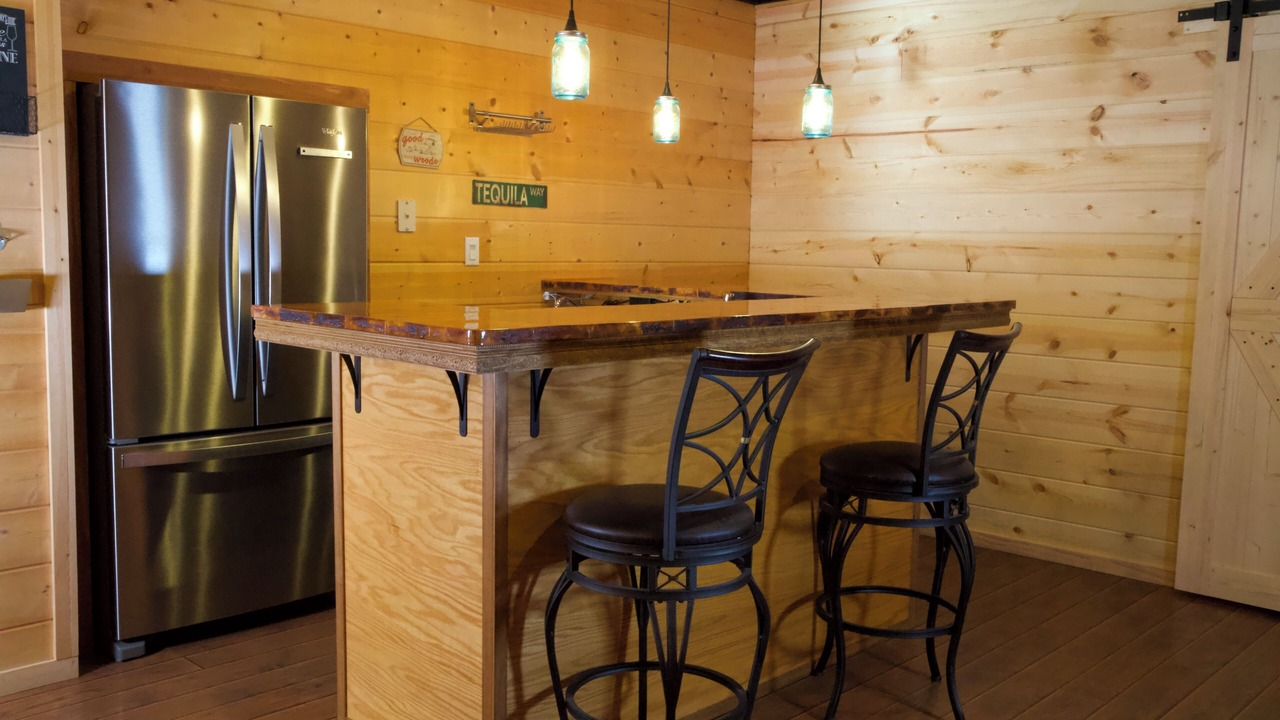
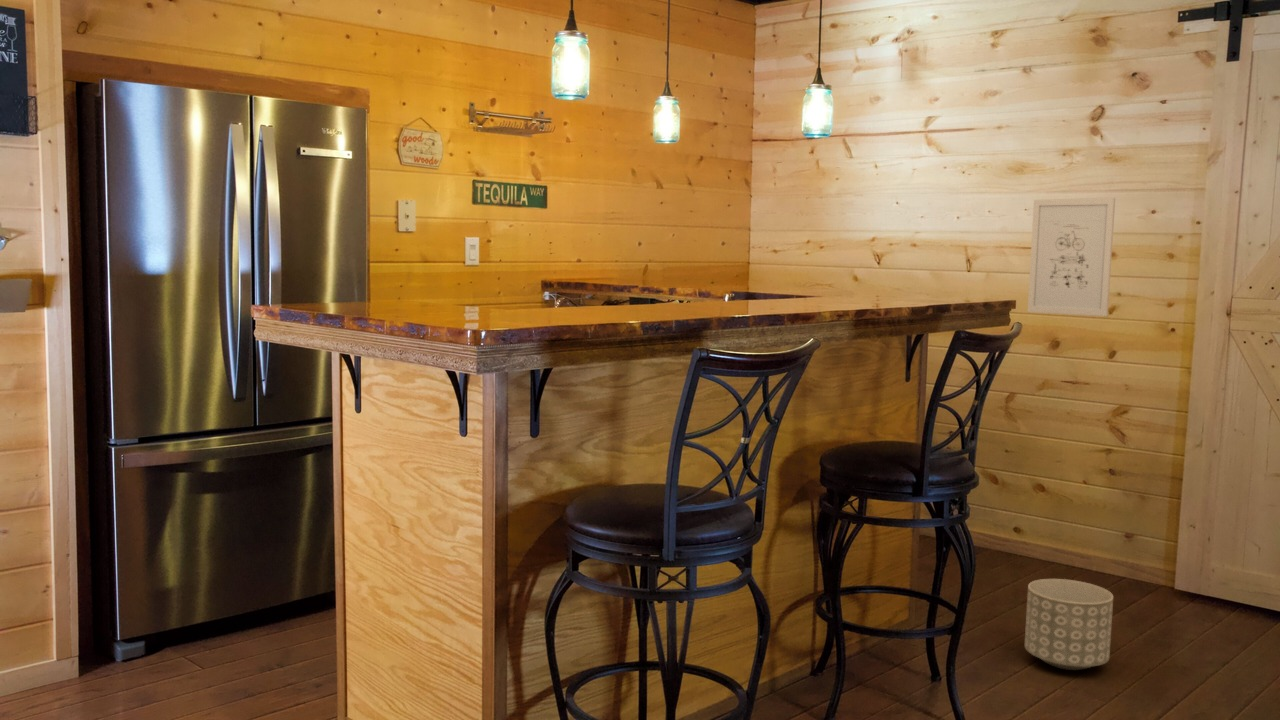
+ wall art (1070, 256)
+ planter (1067, 627)
